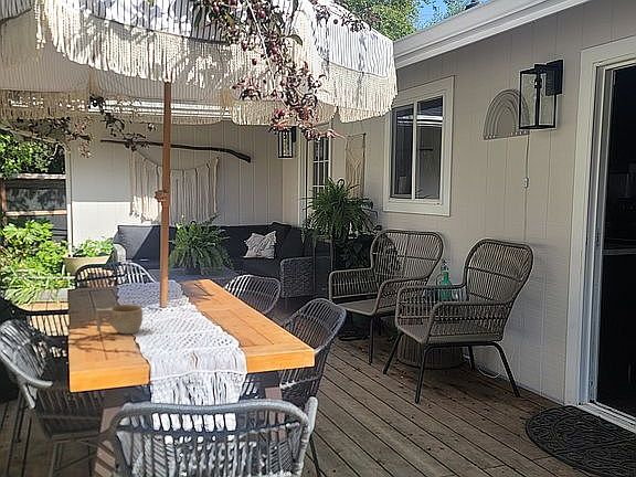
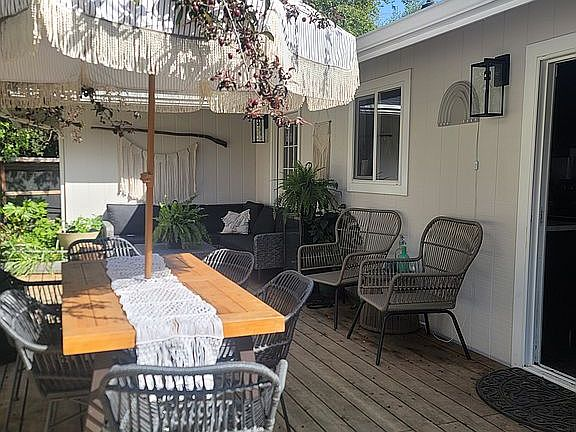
- cup (119, 319)
